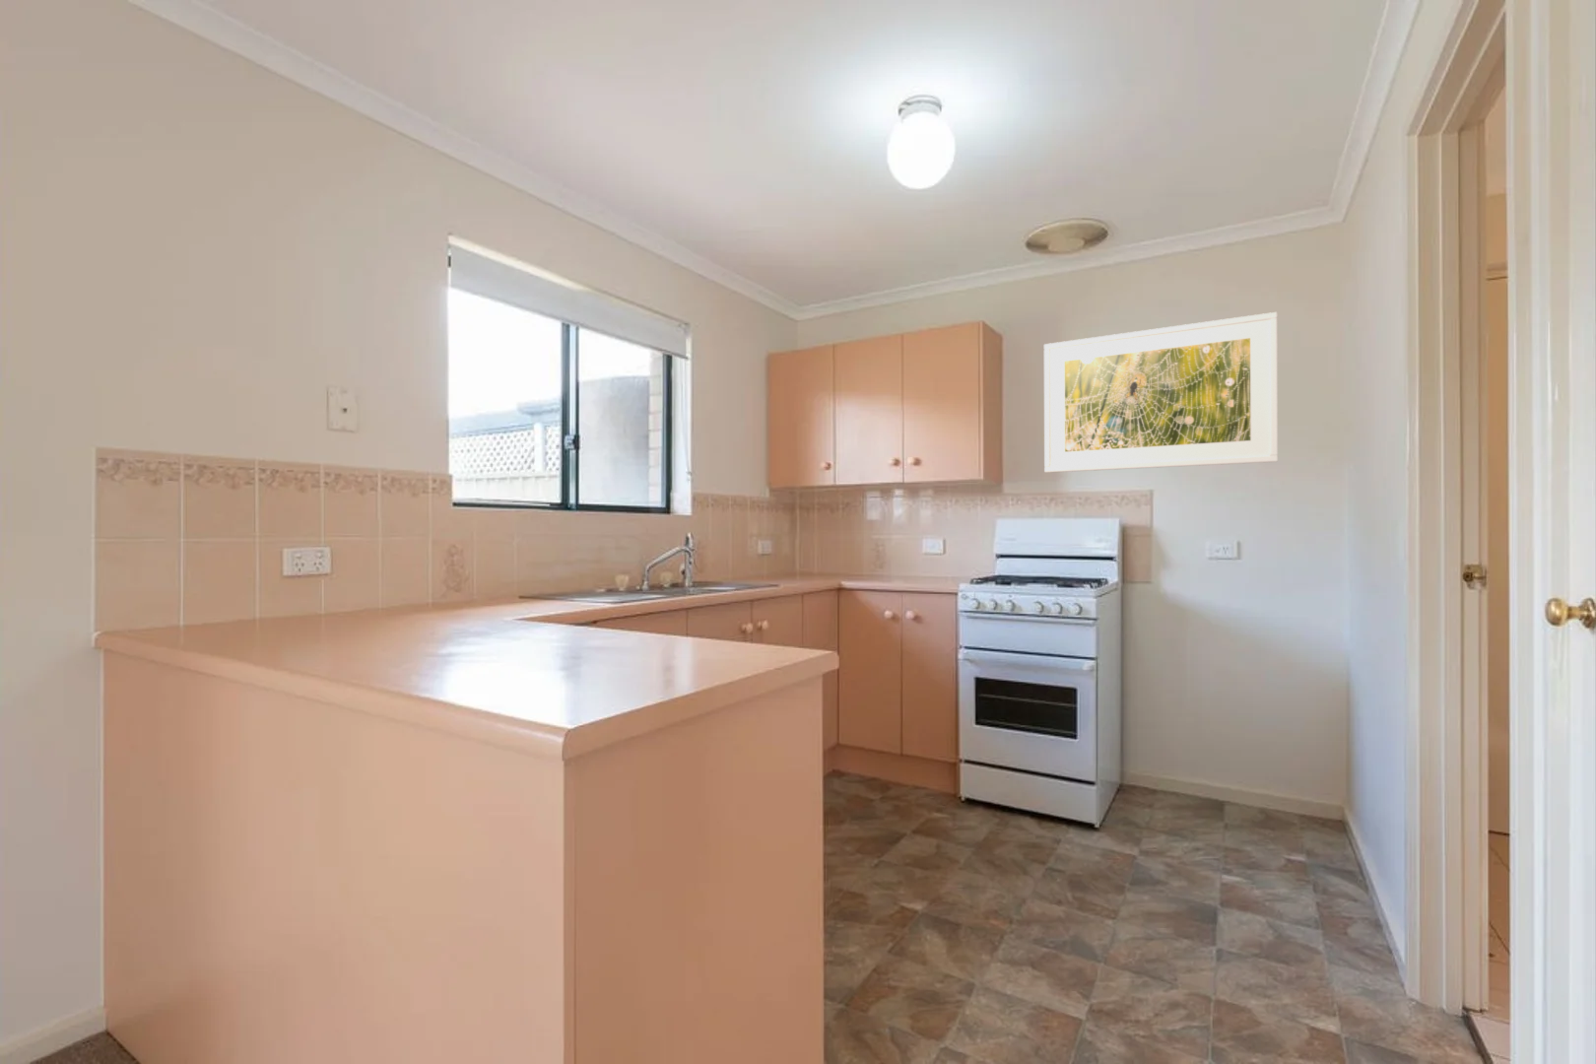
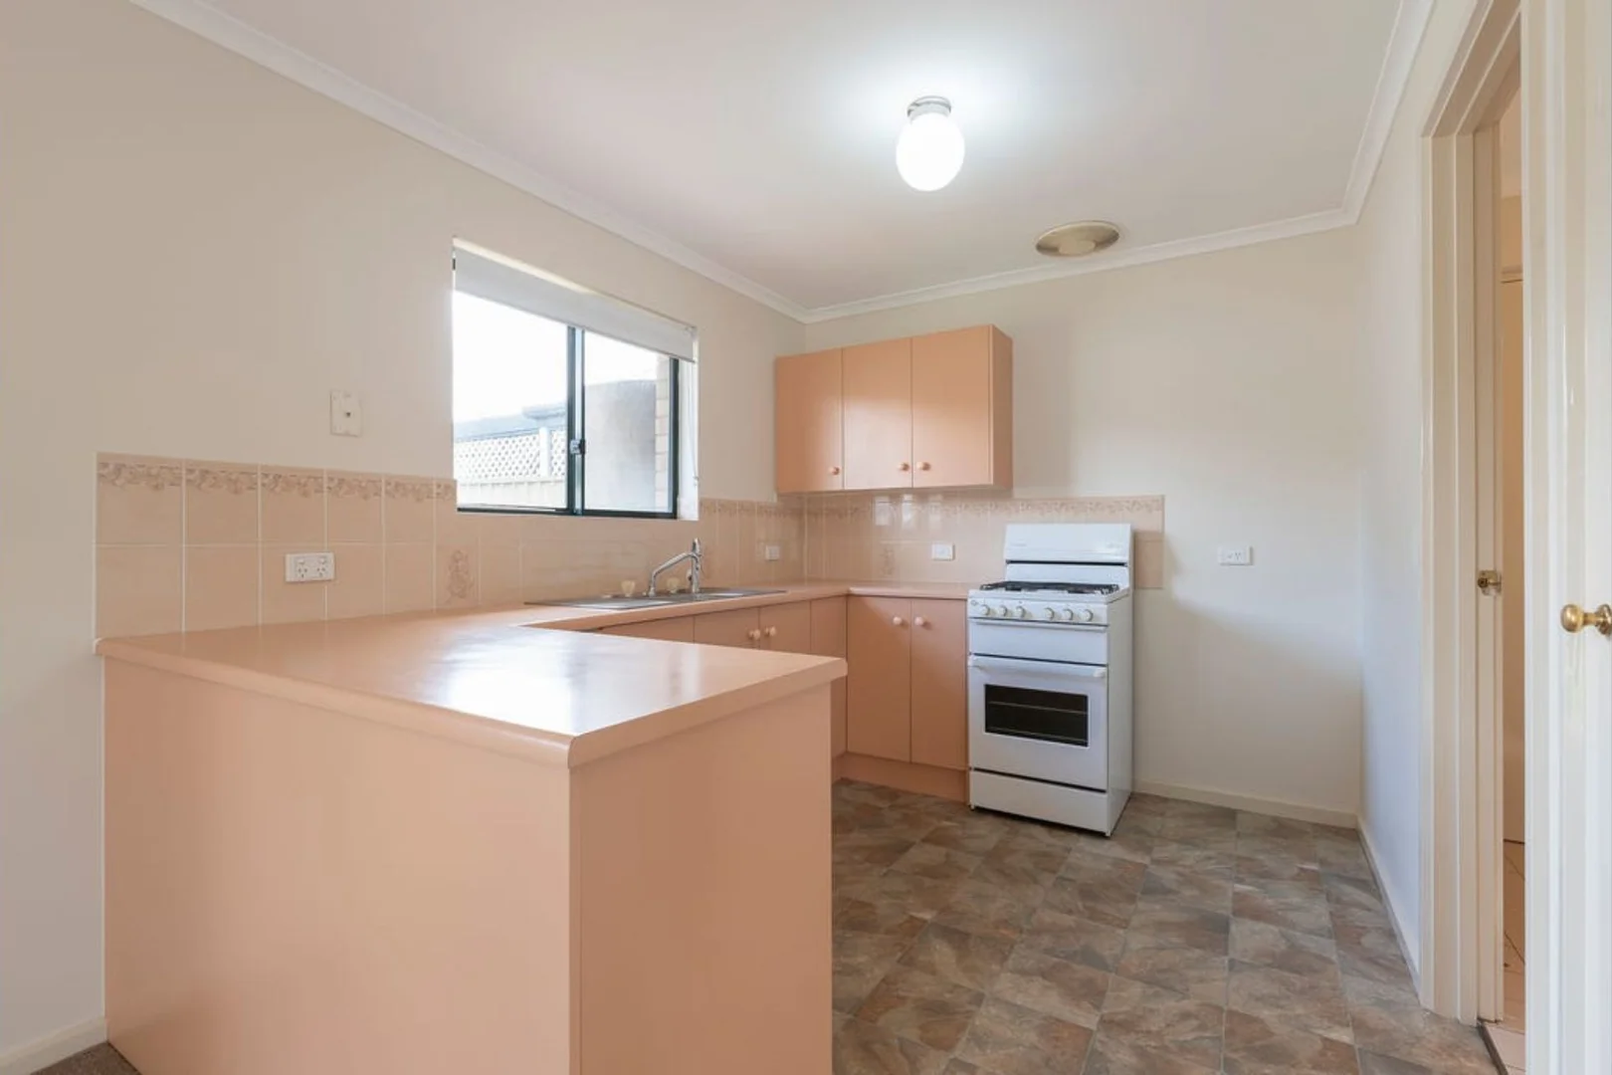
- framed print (1152, 398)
